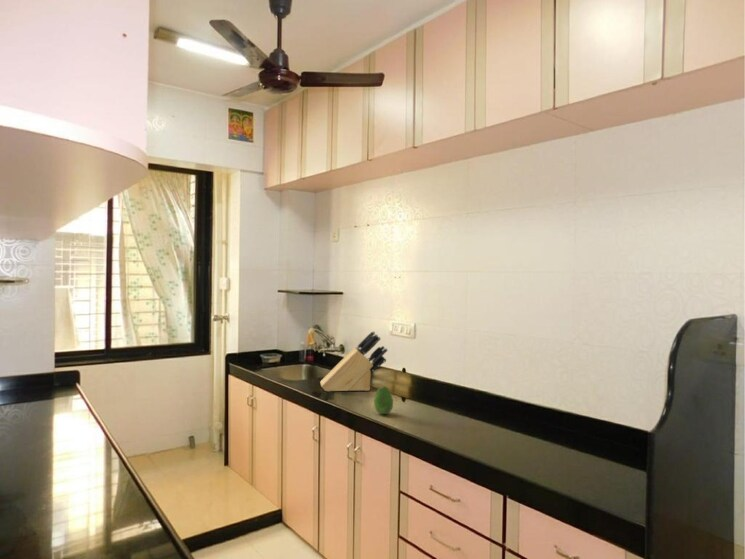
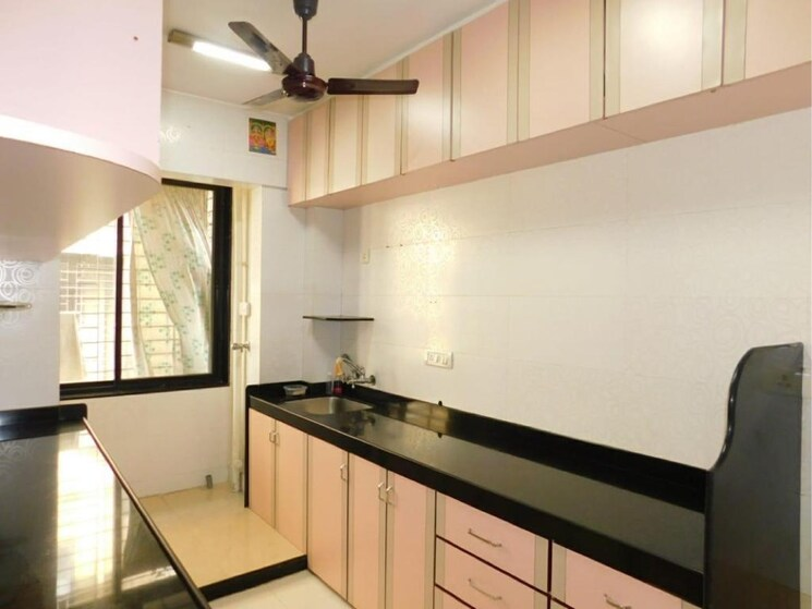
- fruit (383, 400)
- knife block (353, 360)
